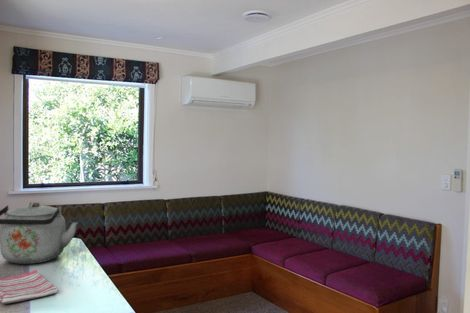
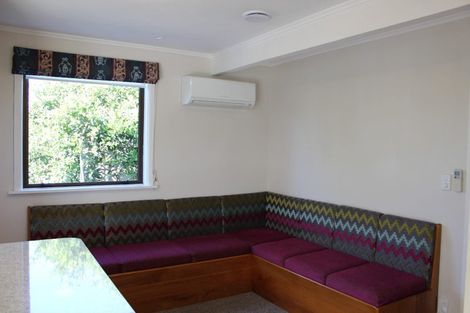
- kettle (39, 230)
- dish towel (21, 285)
